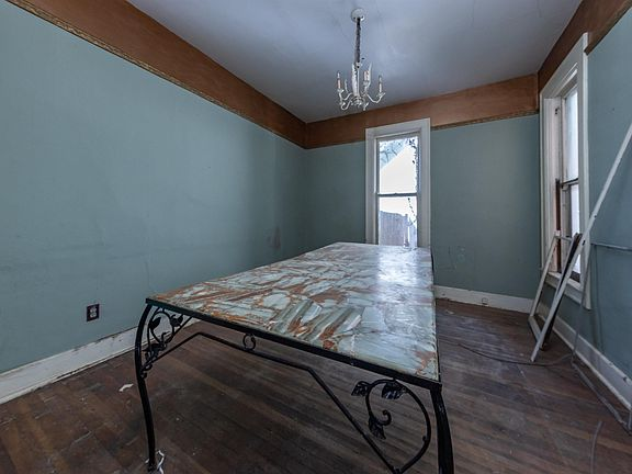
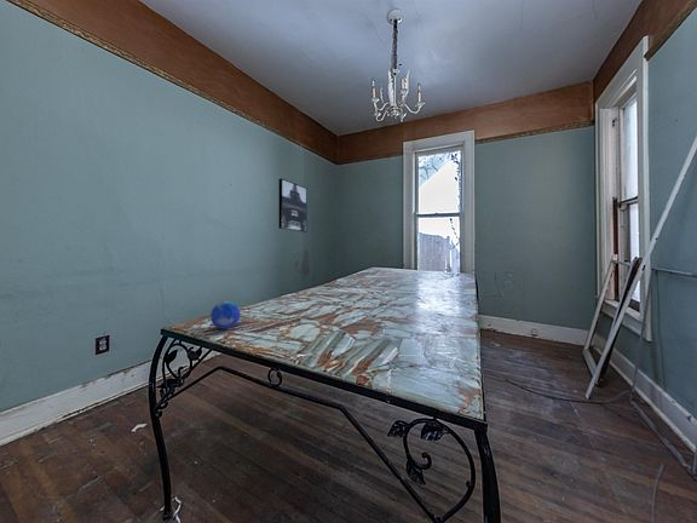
+ wall art (293, 207)
+ decorative orb (225, 315)
